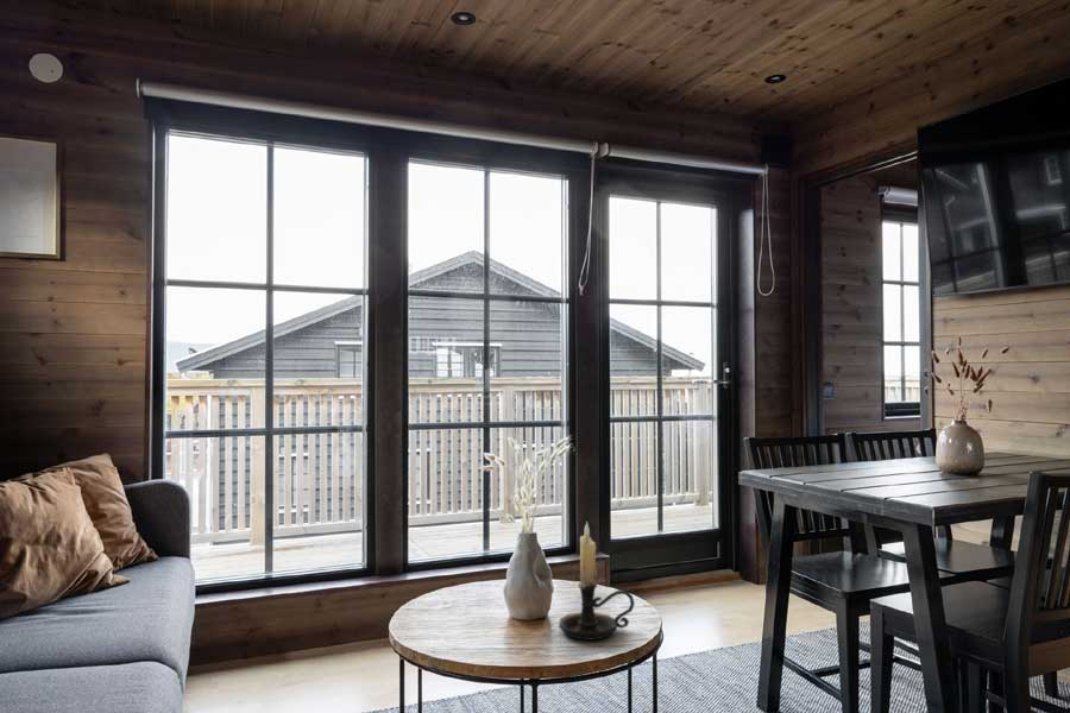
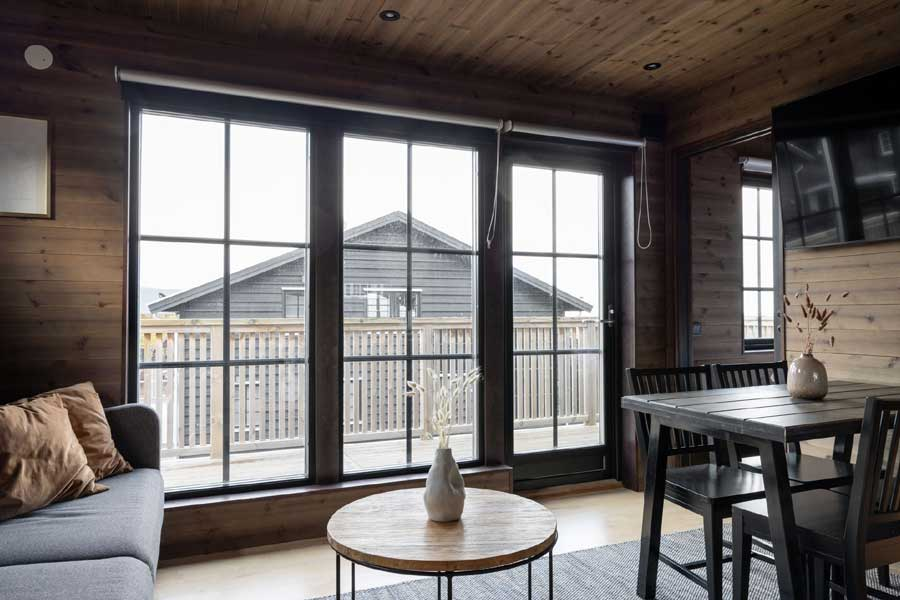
- candle holder (596, 575)
